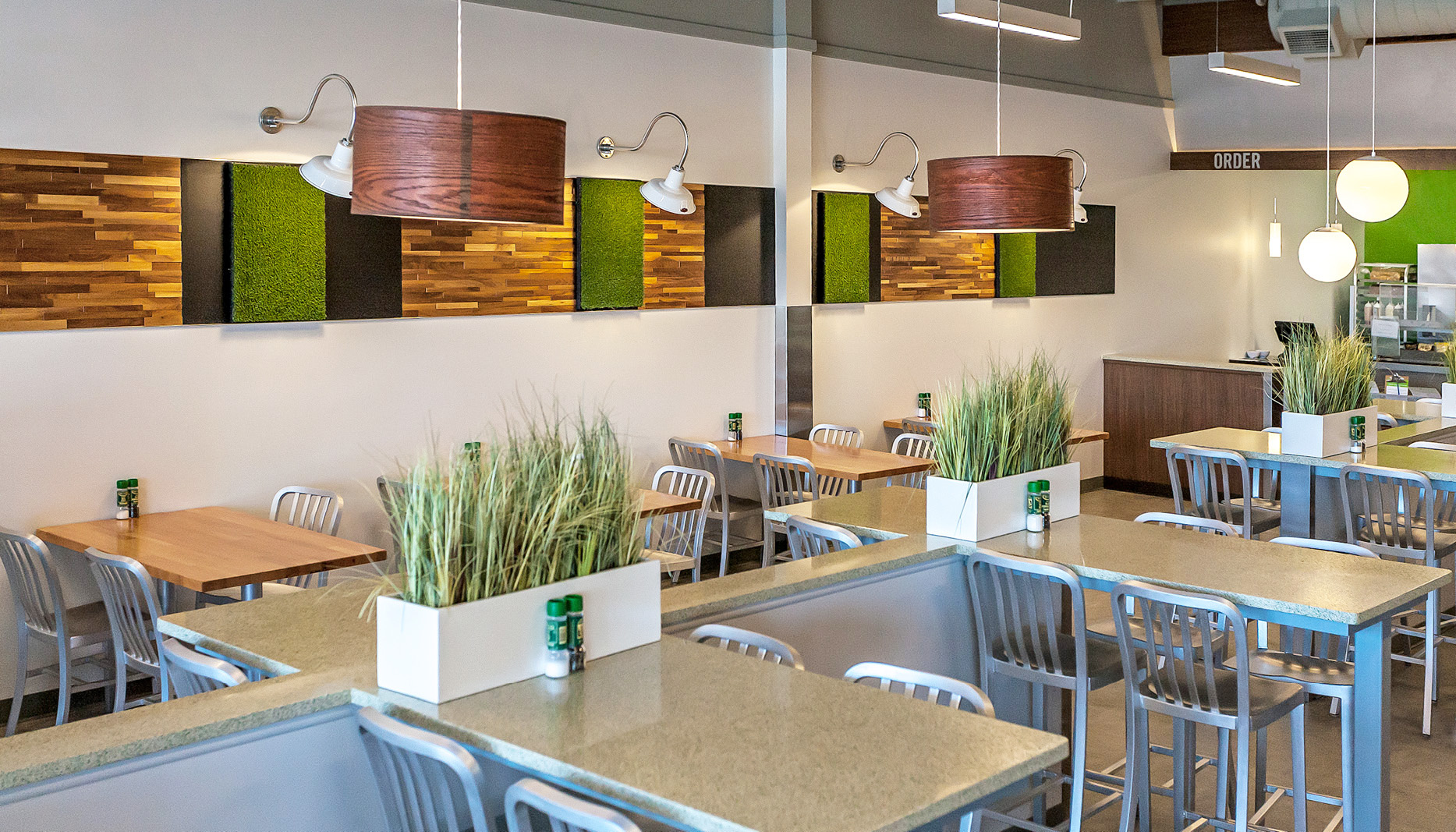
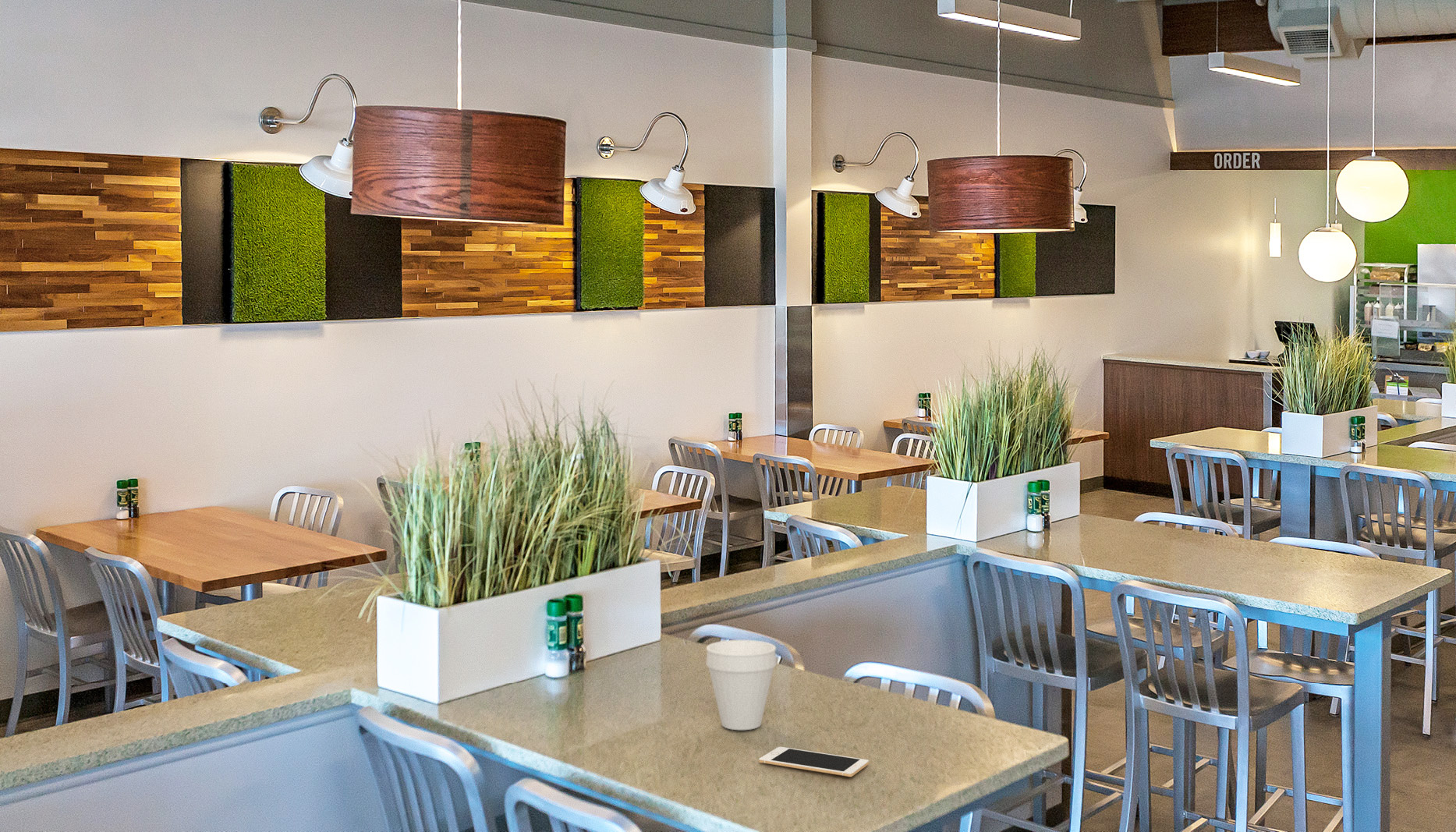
+ cup (741, 685)
+ cell phone (813, 761)
